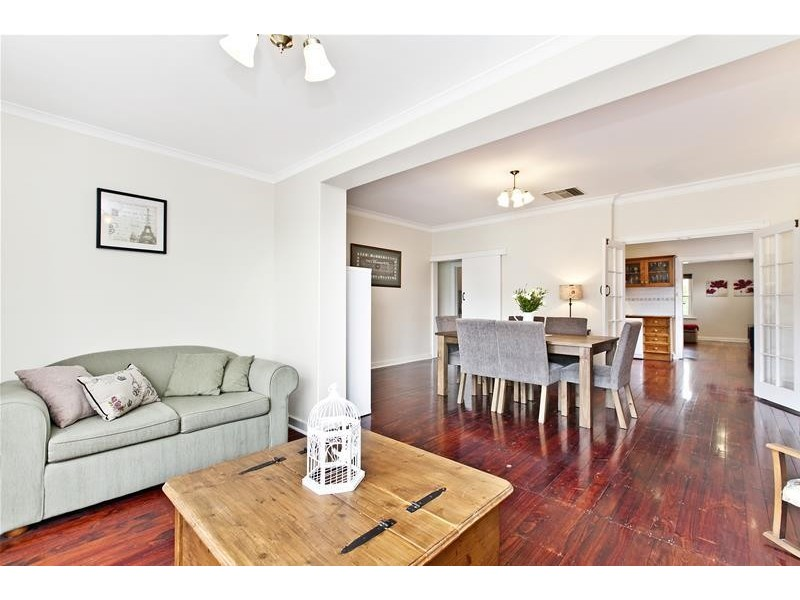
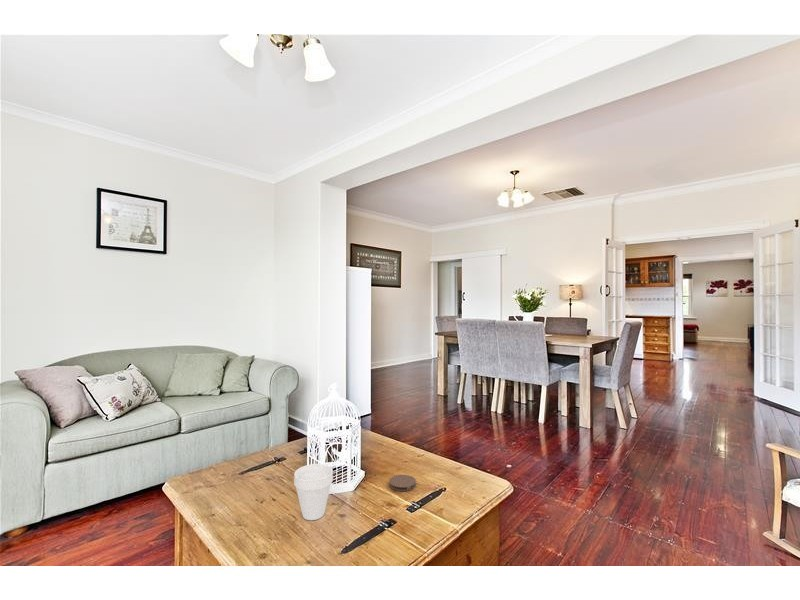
+ coaster (402, 482)
+ cup (313, 492)
